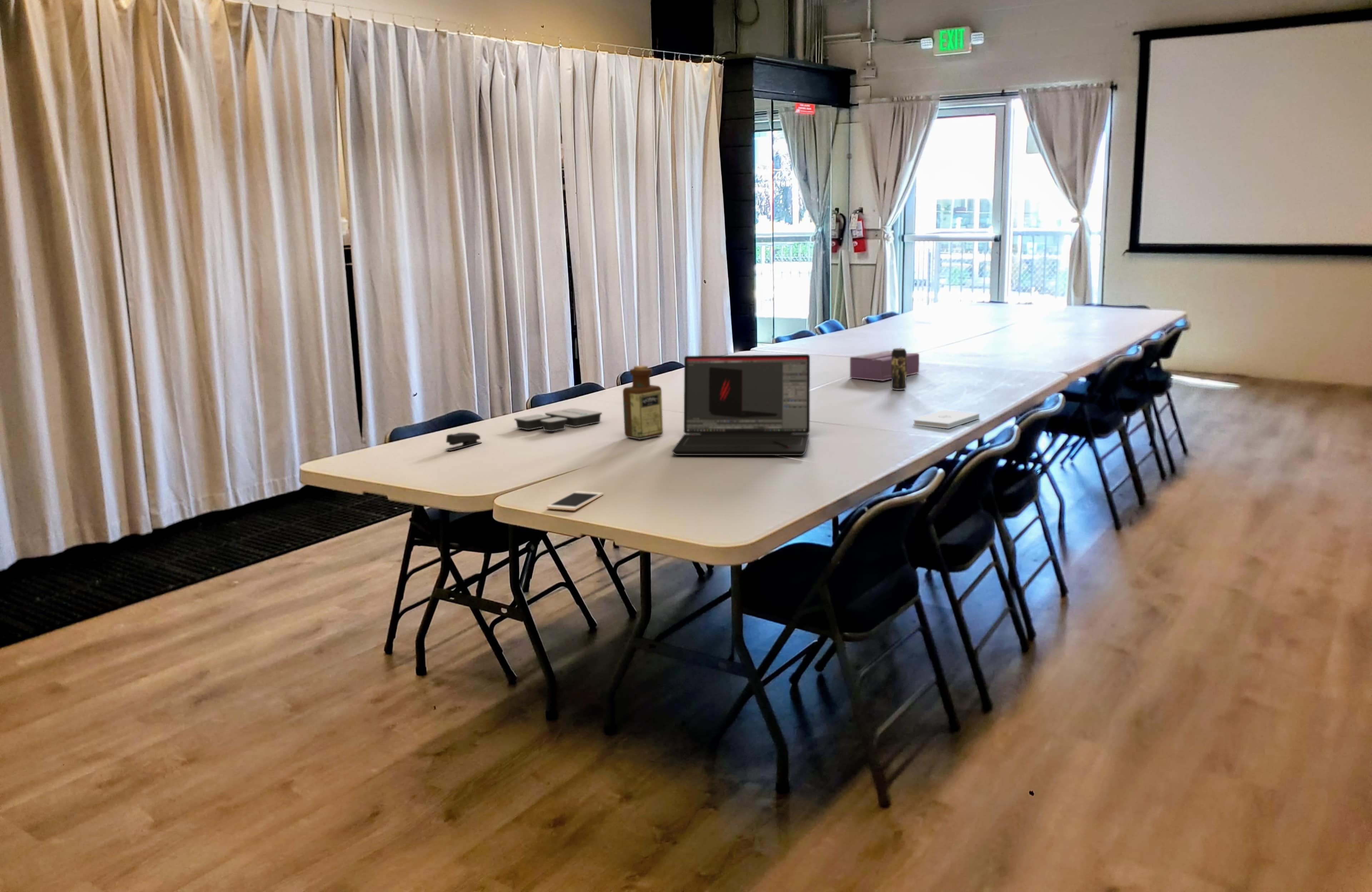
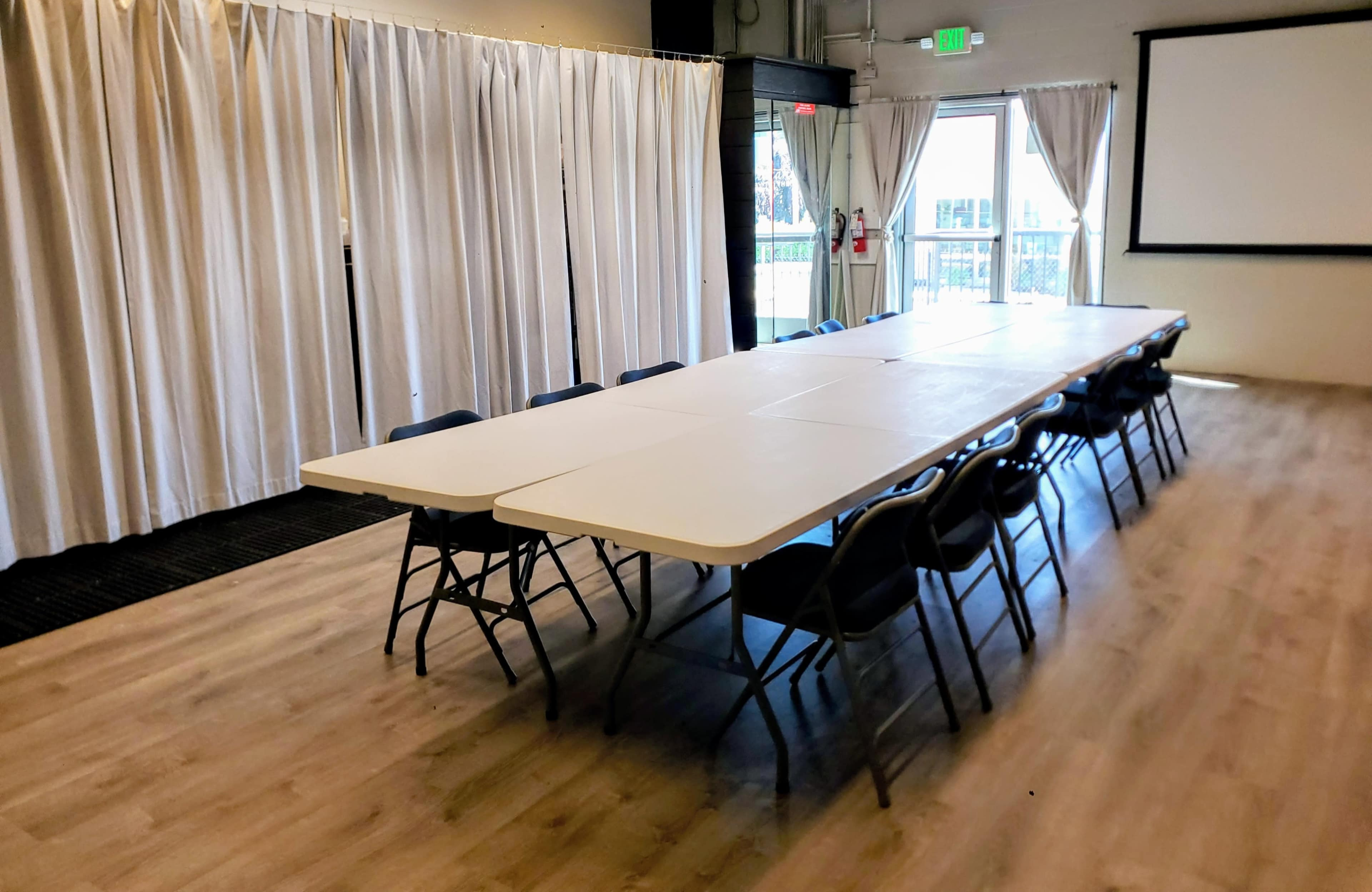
- desk organizer (558, 420)
- notepad (946, 419)
- beverage can (899, 368)
- bottle (642, 401)
- laptop (742, 403)
- stapler (463, 439)
- tissue box (885, 365)
- cell phone (576, 500)
